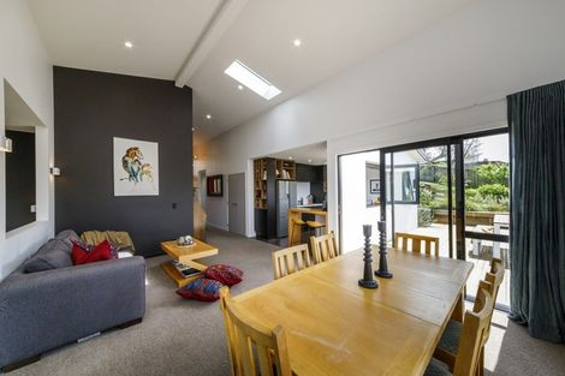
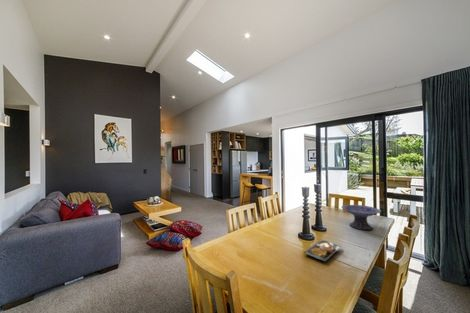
+ plate (325, 248)
+ decorative bowl (360, 217)
